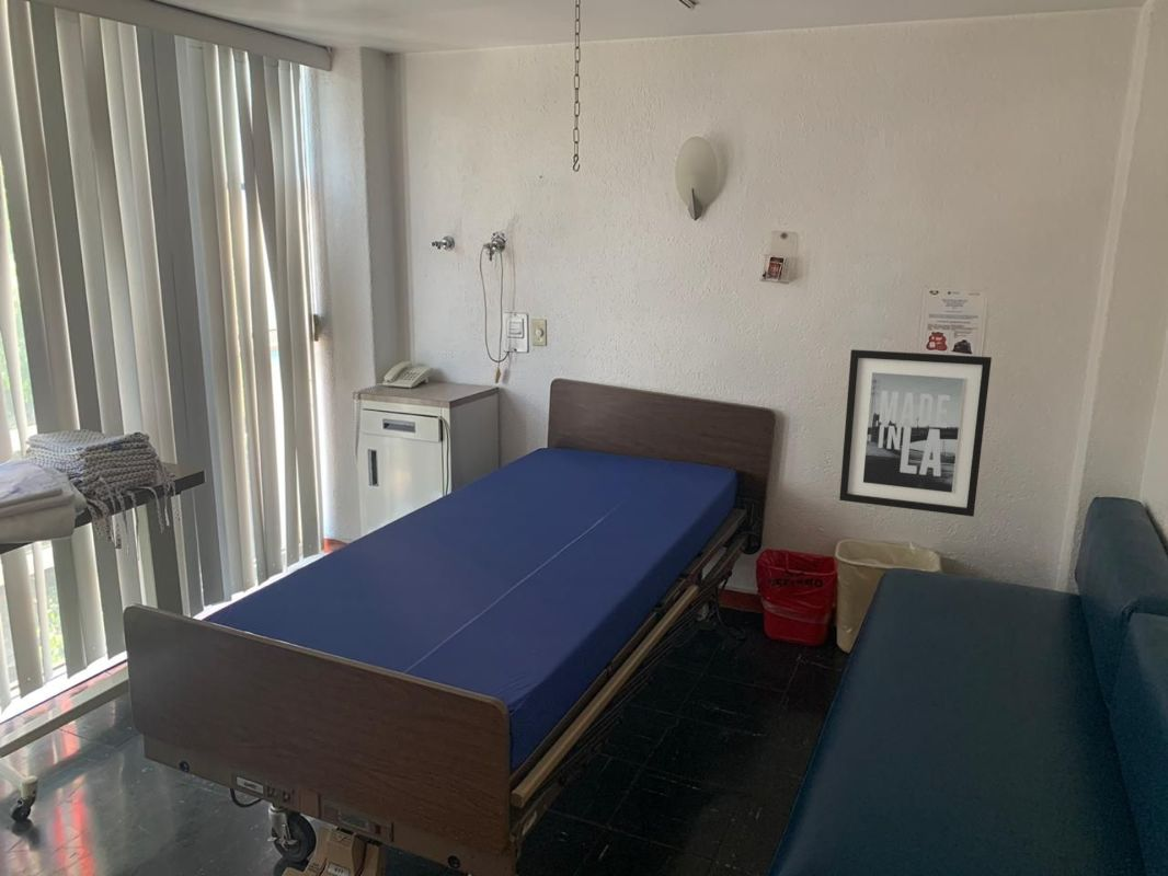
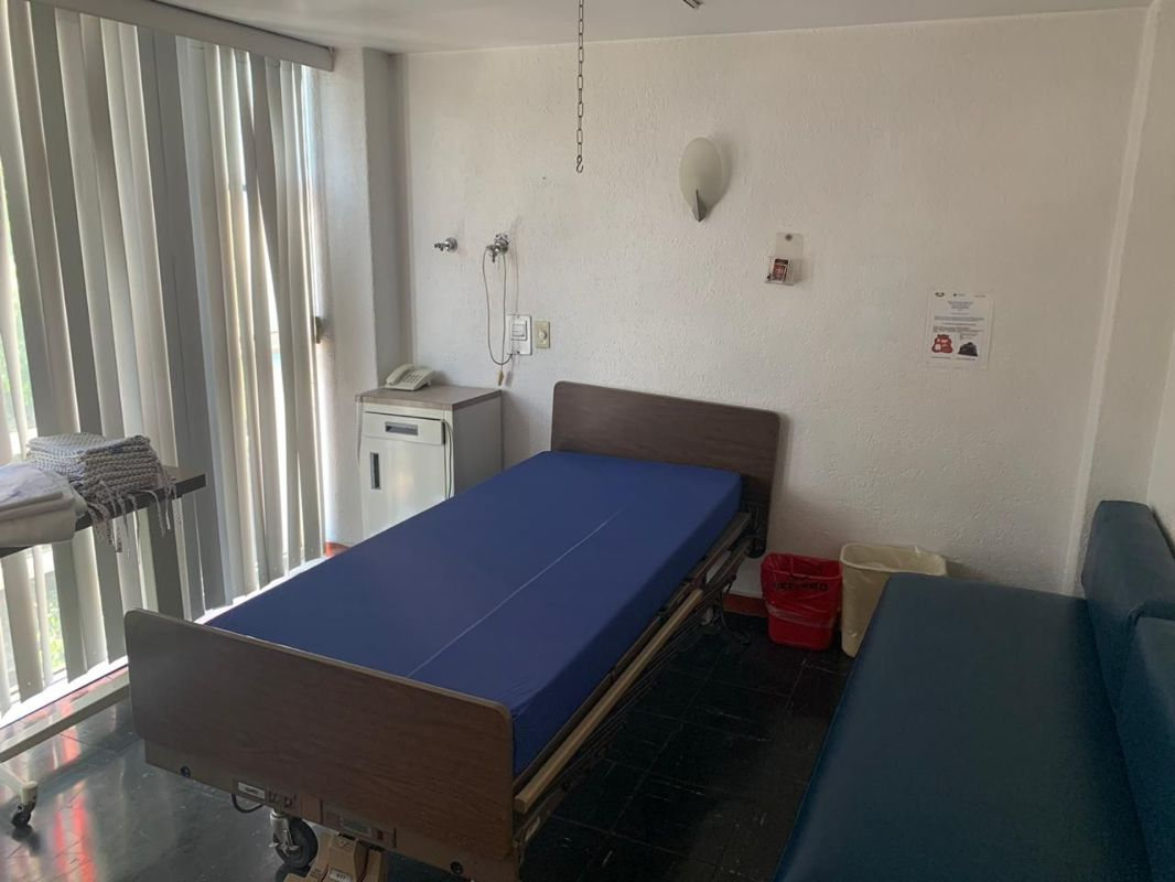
- wall art (912, 431)
